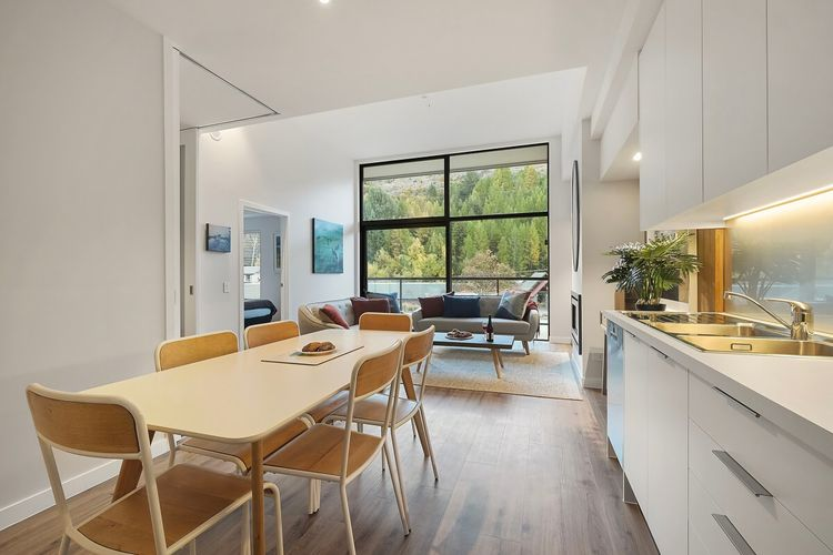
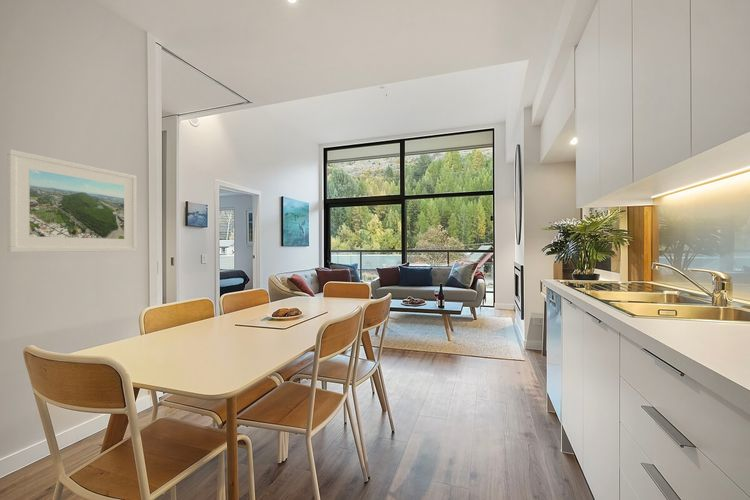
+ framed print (81, 208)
